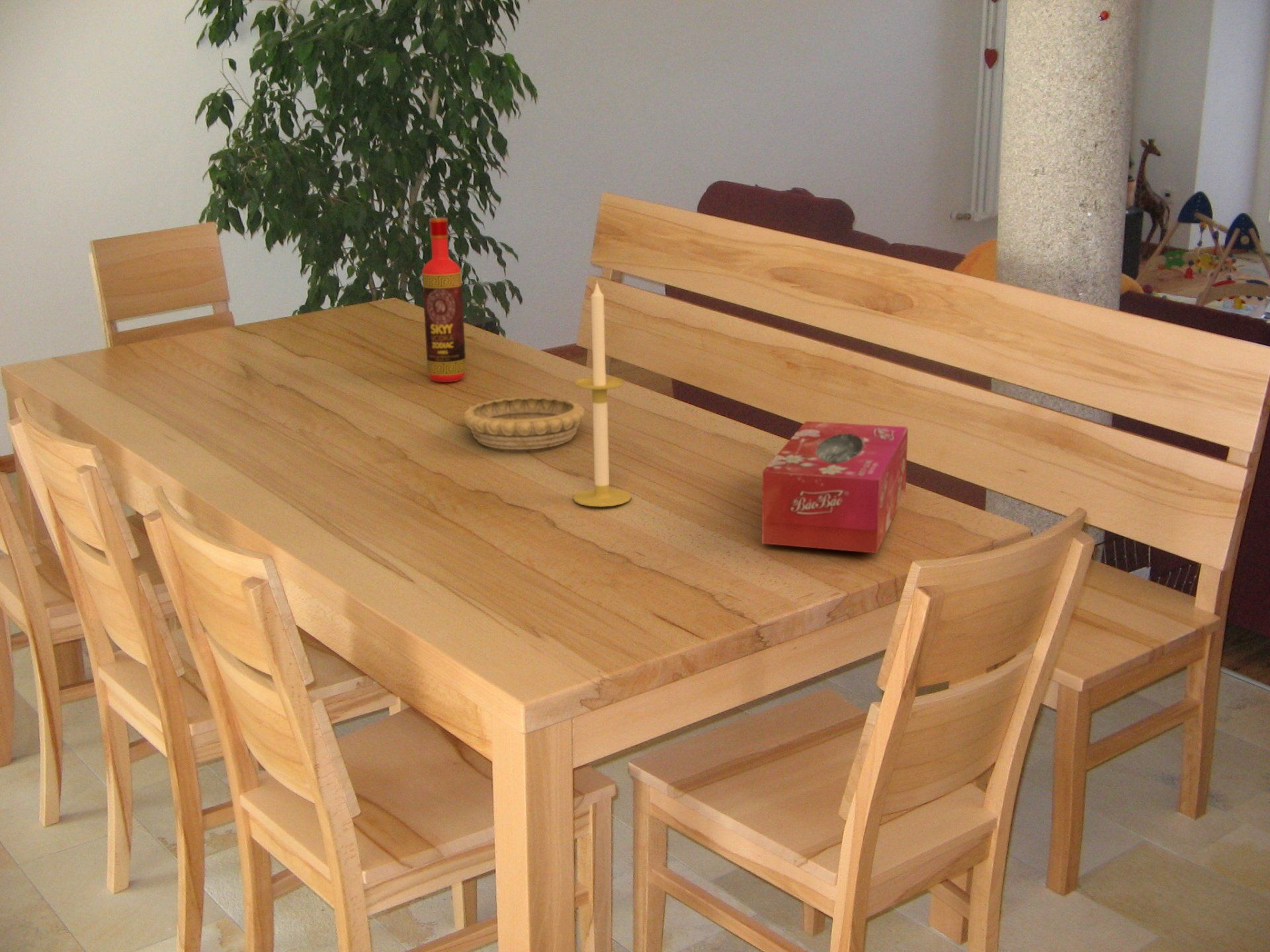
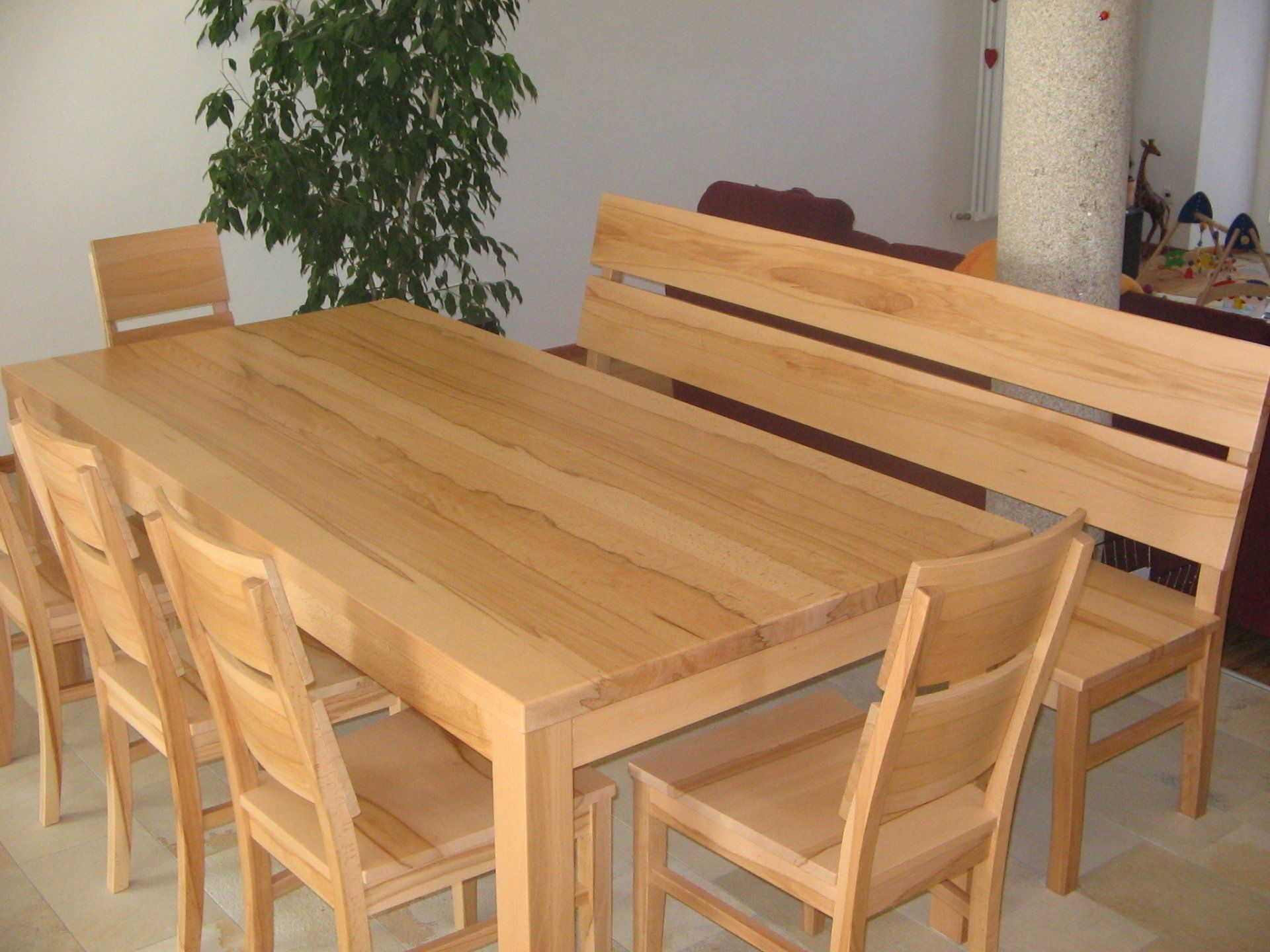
- bottle (443, 299)
- tissue box (838, 482)
- decorative bowl (524, 422)
- candle (599, 391)
